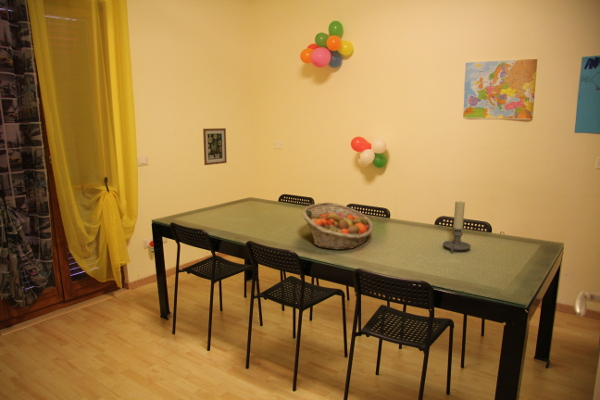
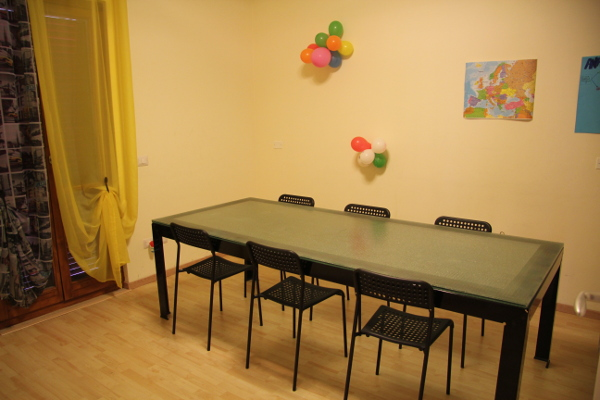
- fruit basket (337, 224)
- wall art (215, 146)
- candle holder (457, 225)
